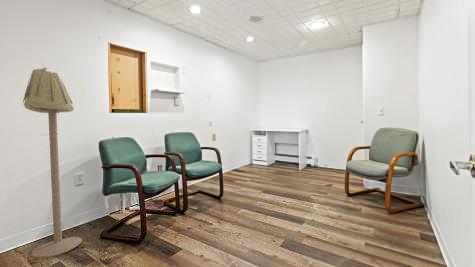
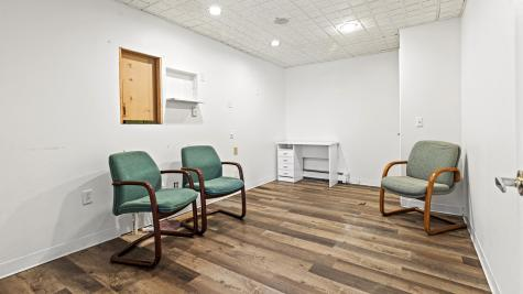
- floor lamp (51, 157)
